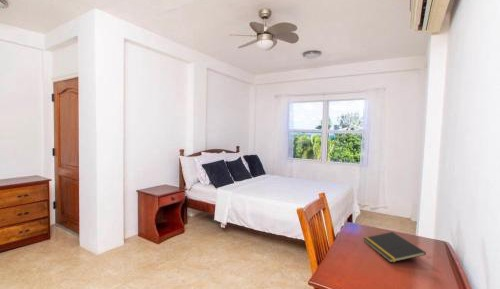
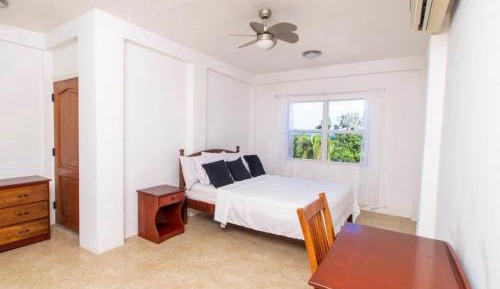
- notepad (391, 245)
